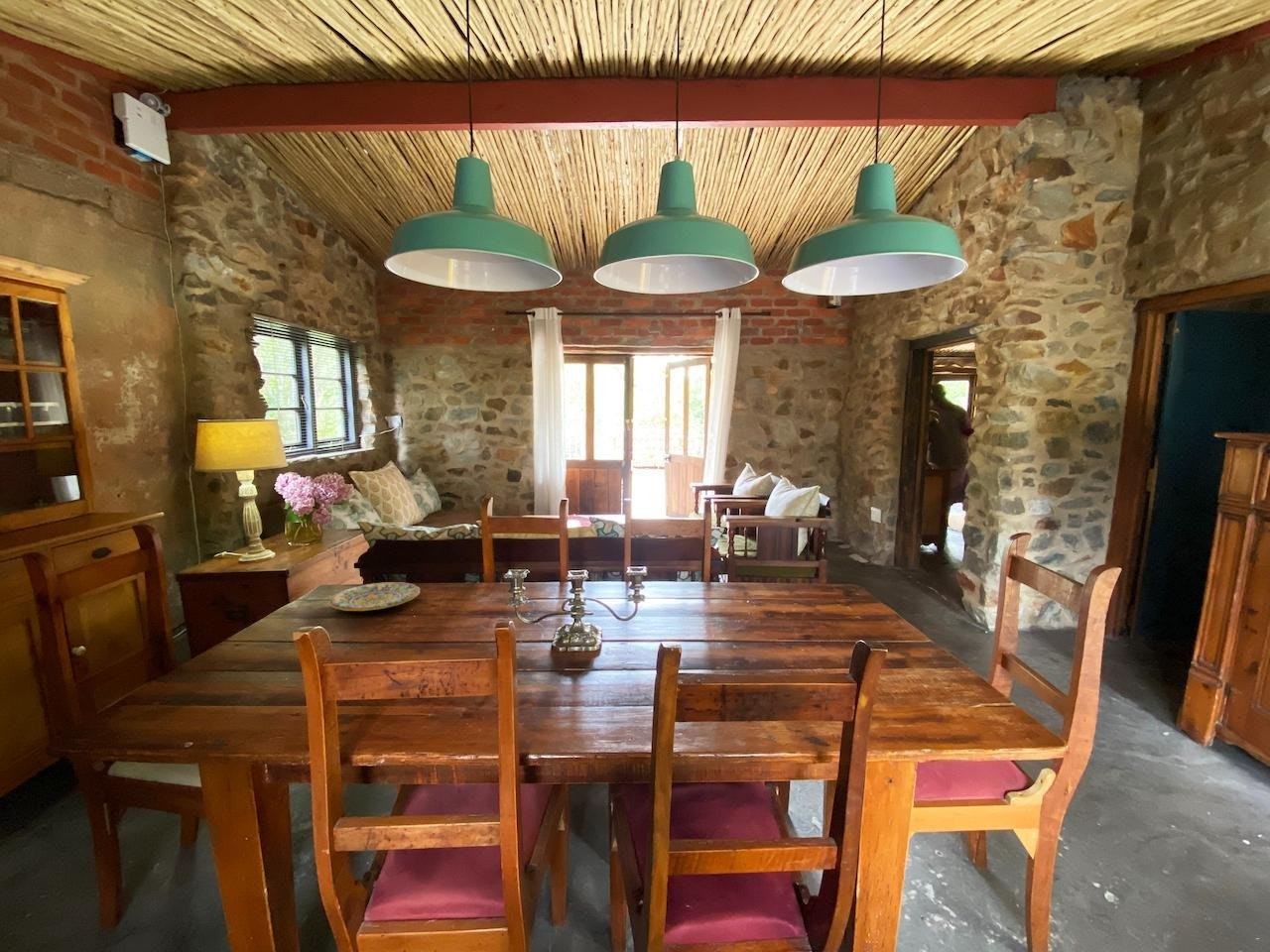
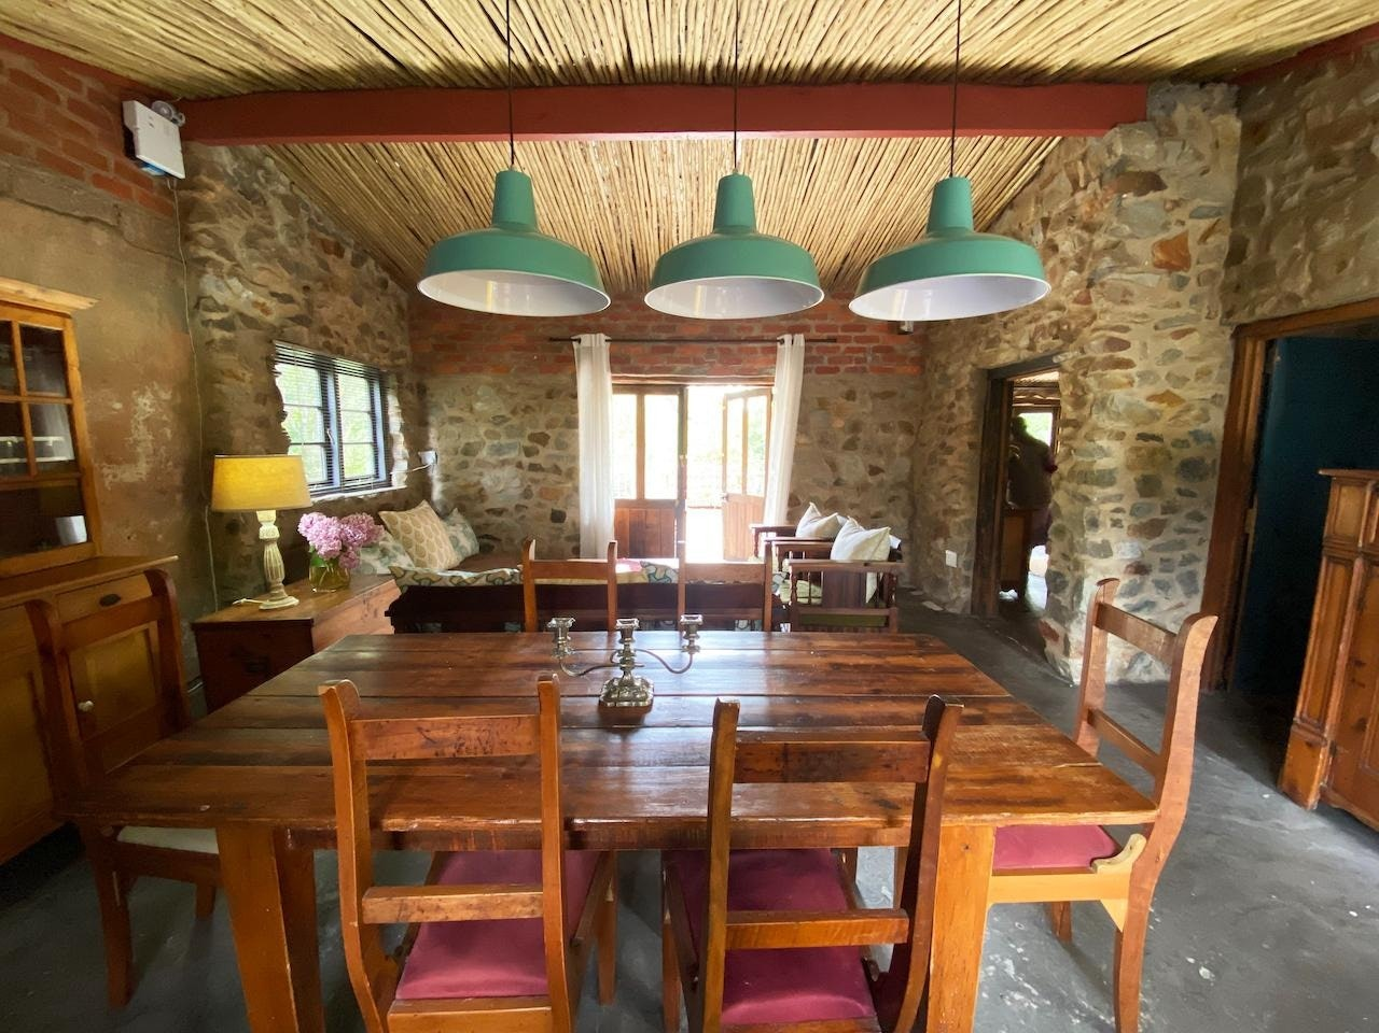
- plate (376, 599)
